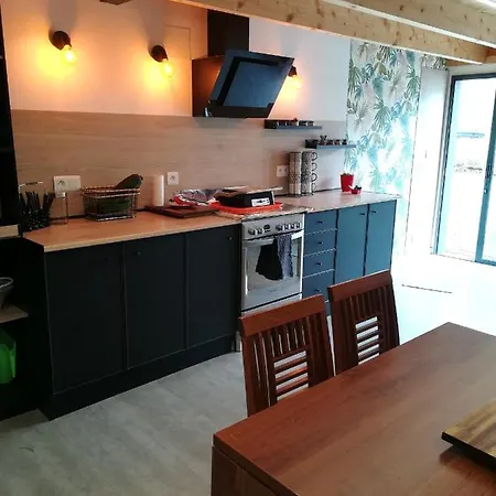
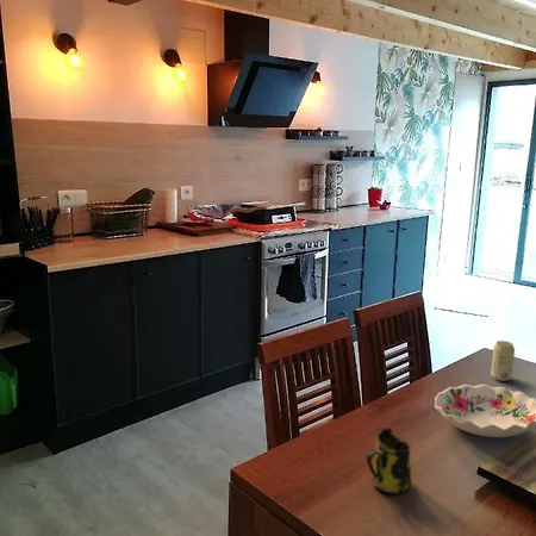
+ decorative bowl (486, 412)
+ mug (389, 462)
+ beverage can (503, 361)
